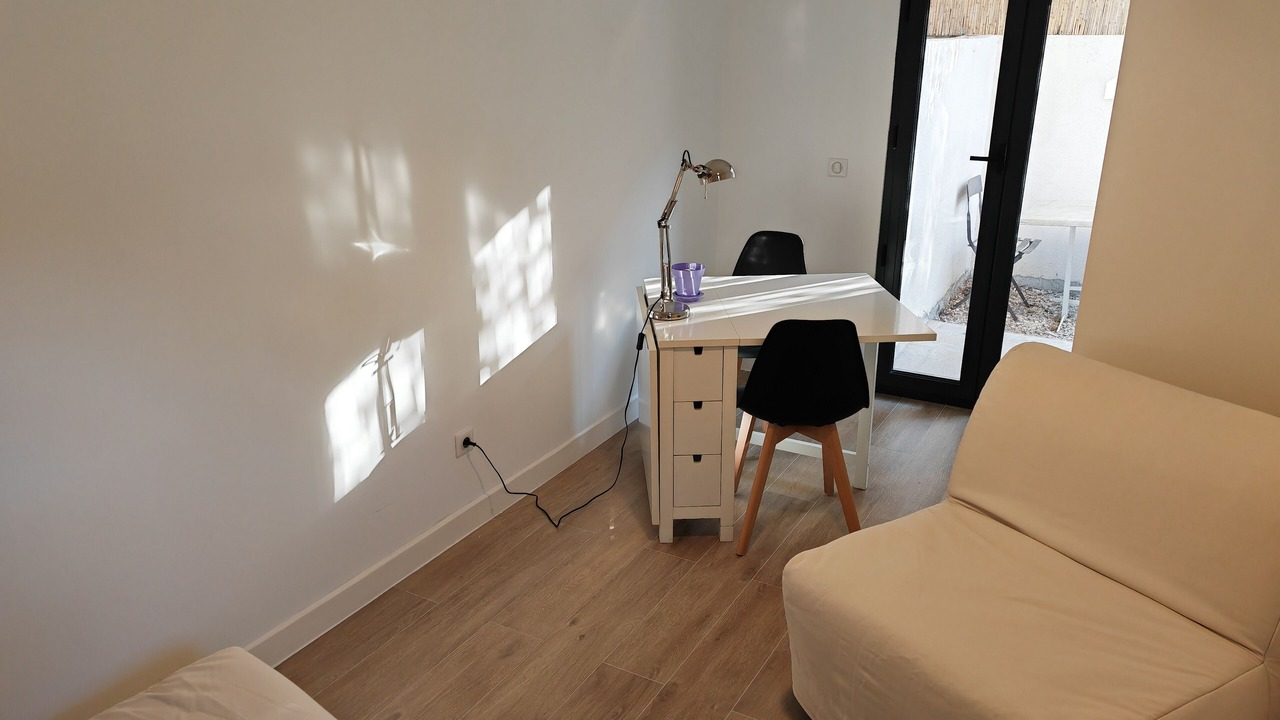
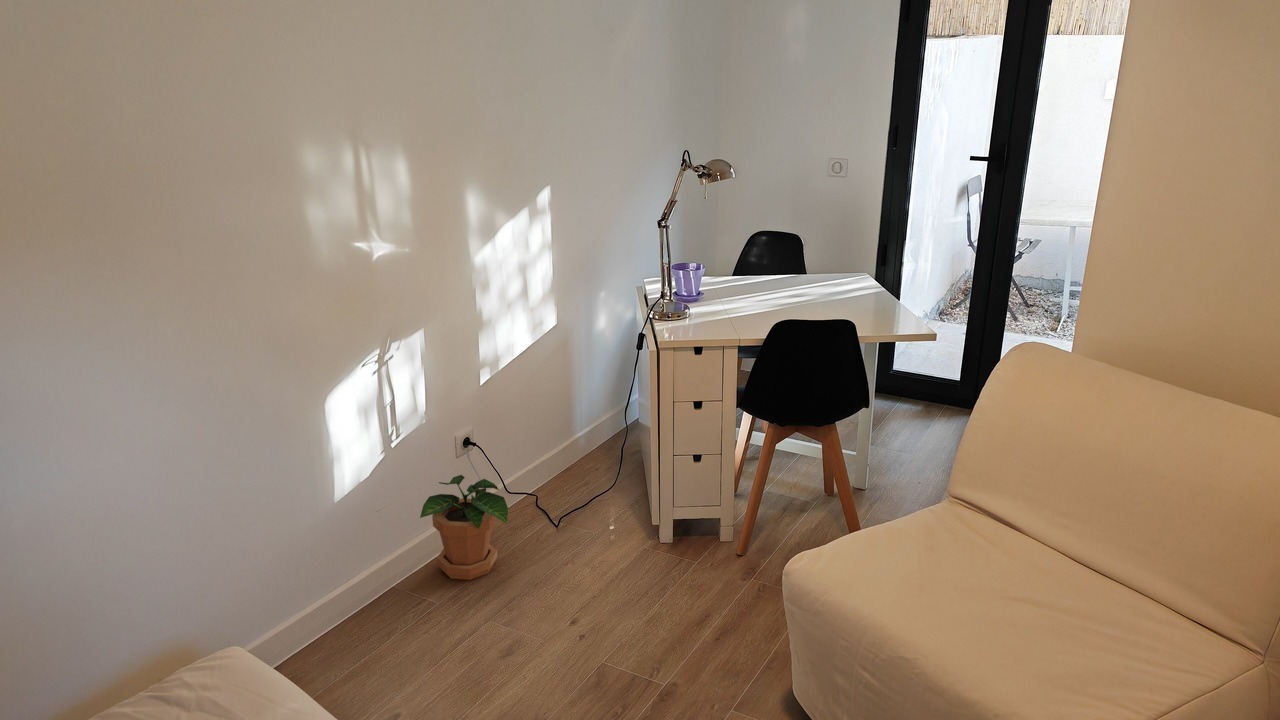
+ potted plant (467, 530)
